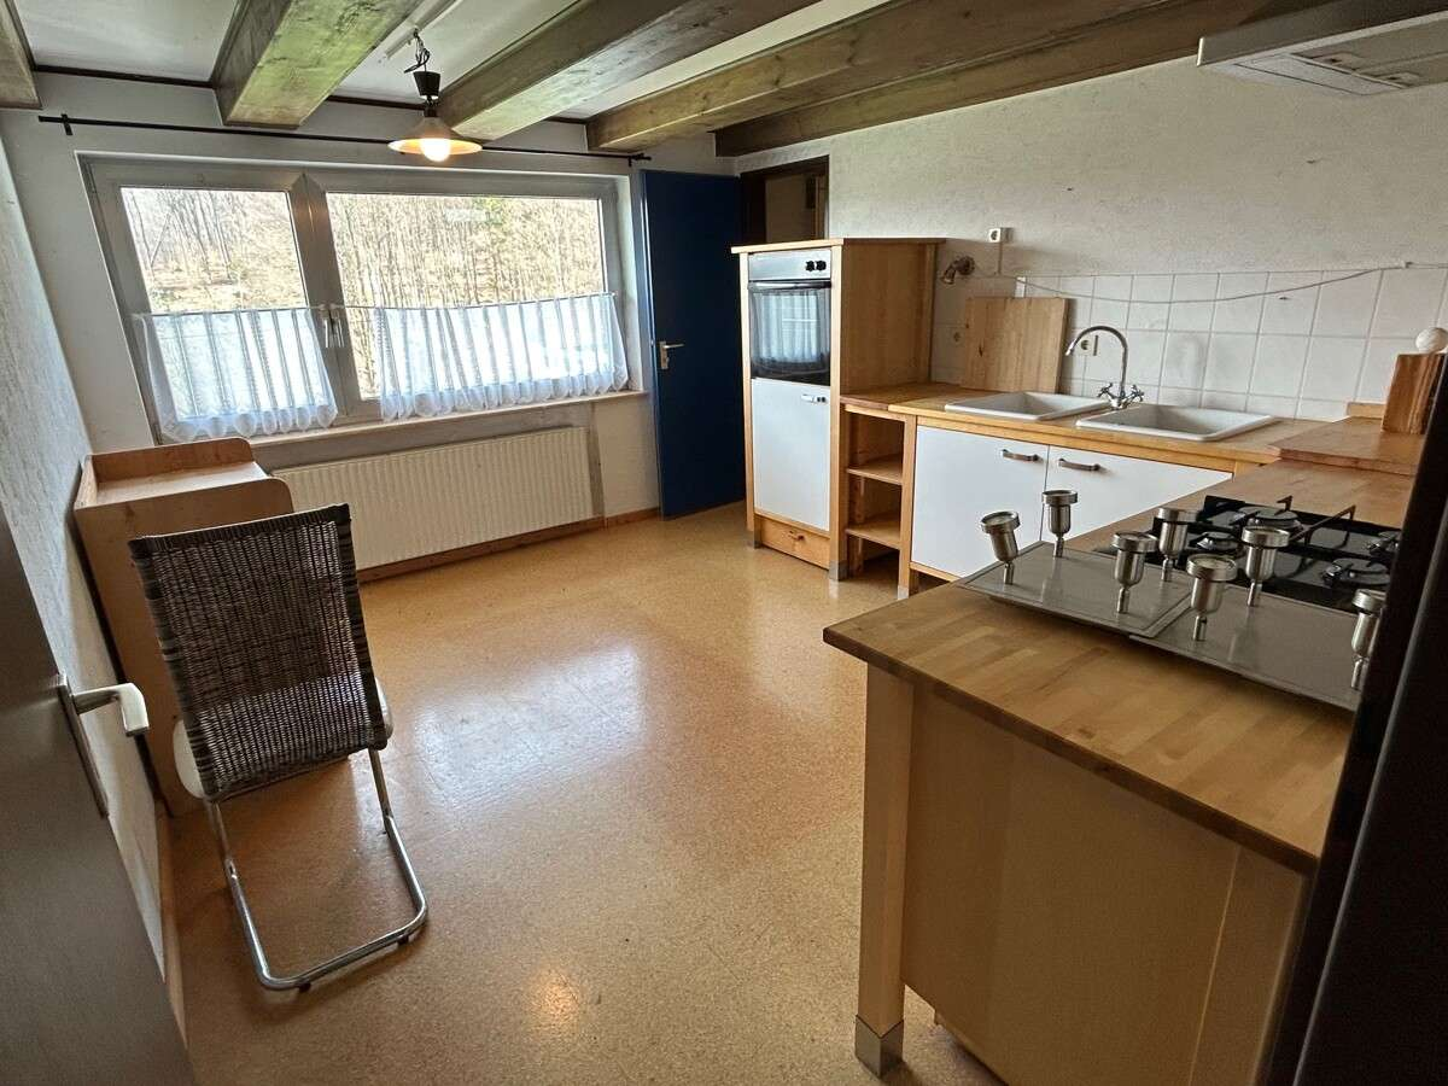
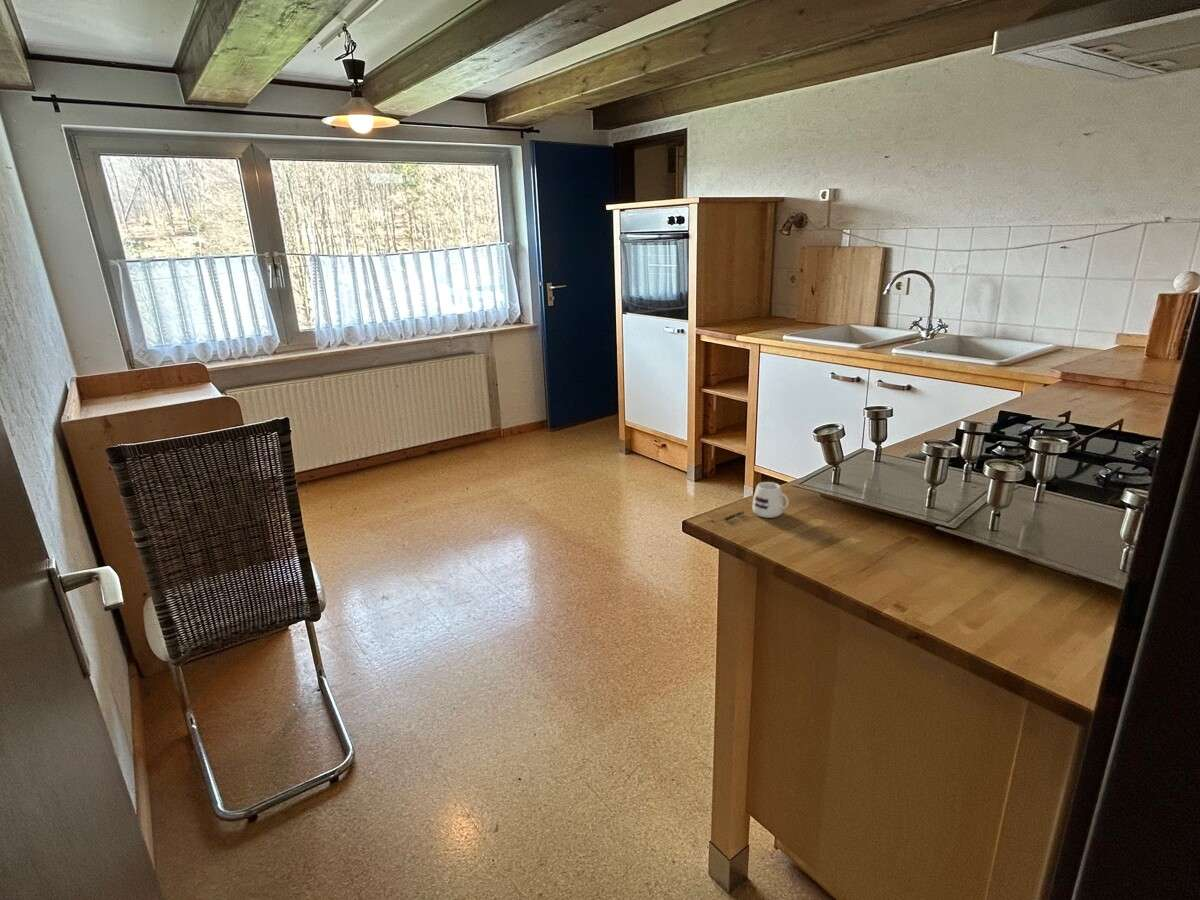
+ mug (761, 504)
